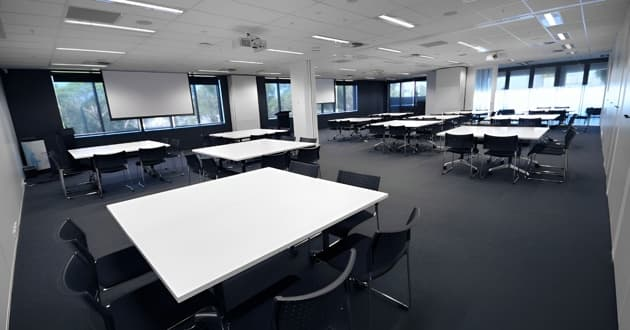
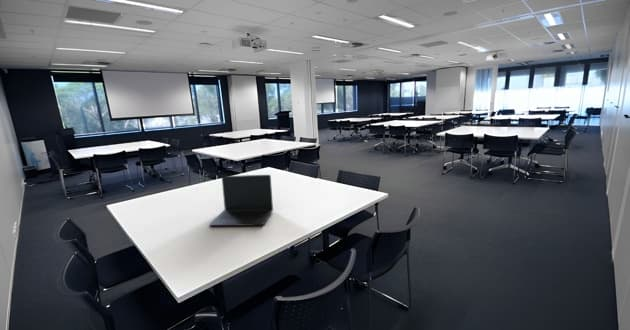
+ laptop (241, 199)
